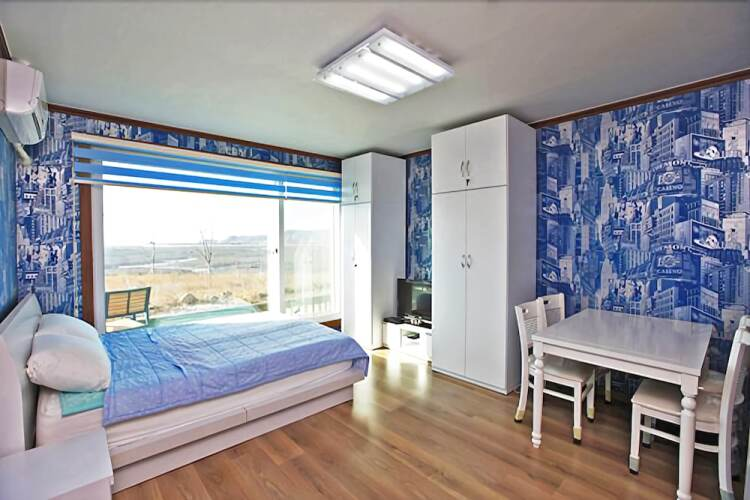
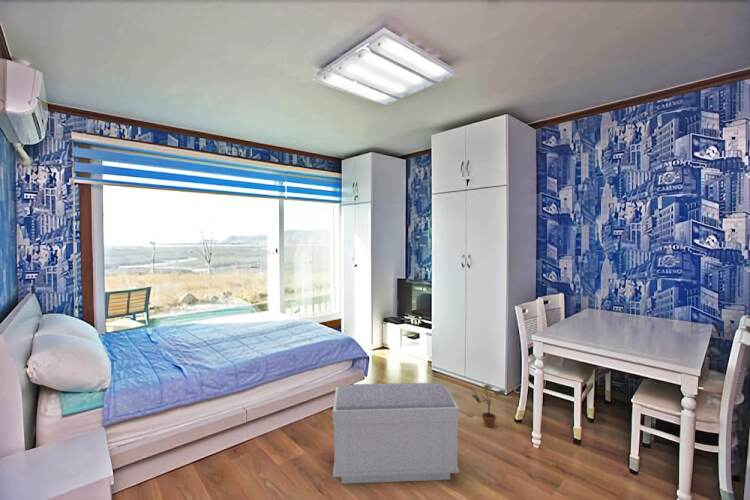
+ potted plant (490, 403)
+ bench (393, 428)
